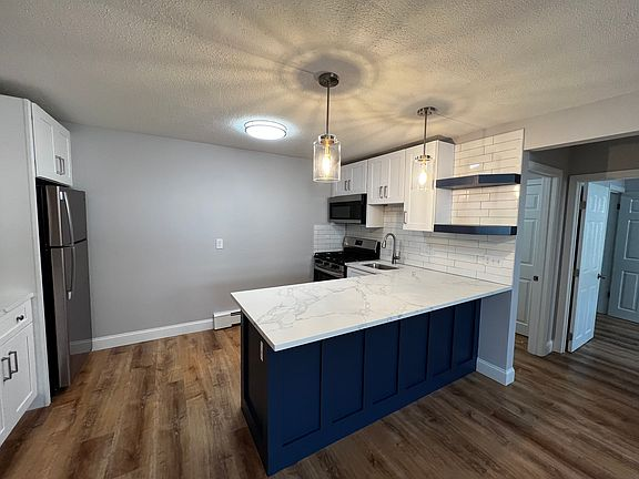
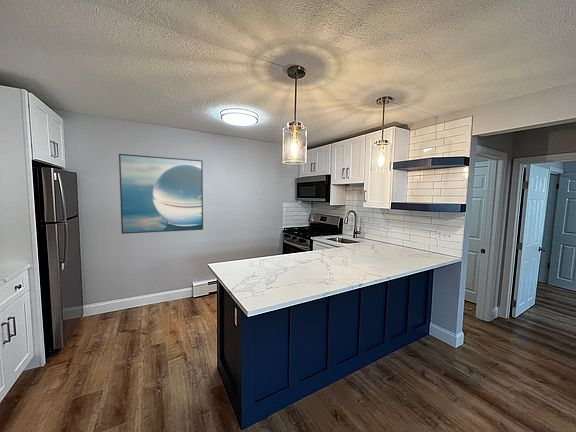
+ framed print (164, 194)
